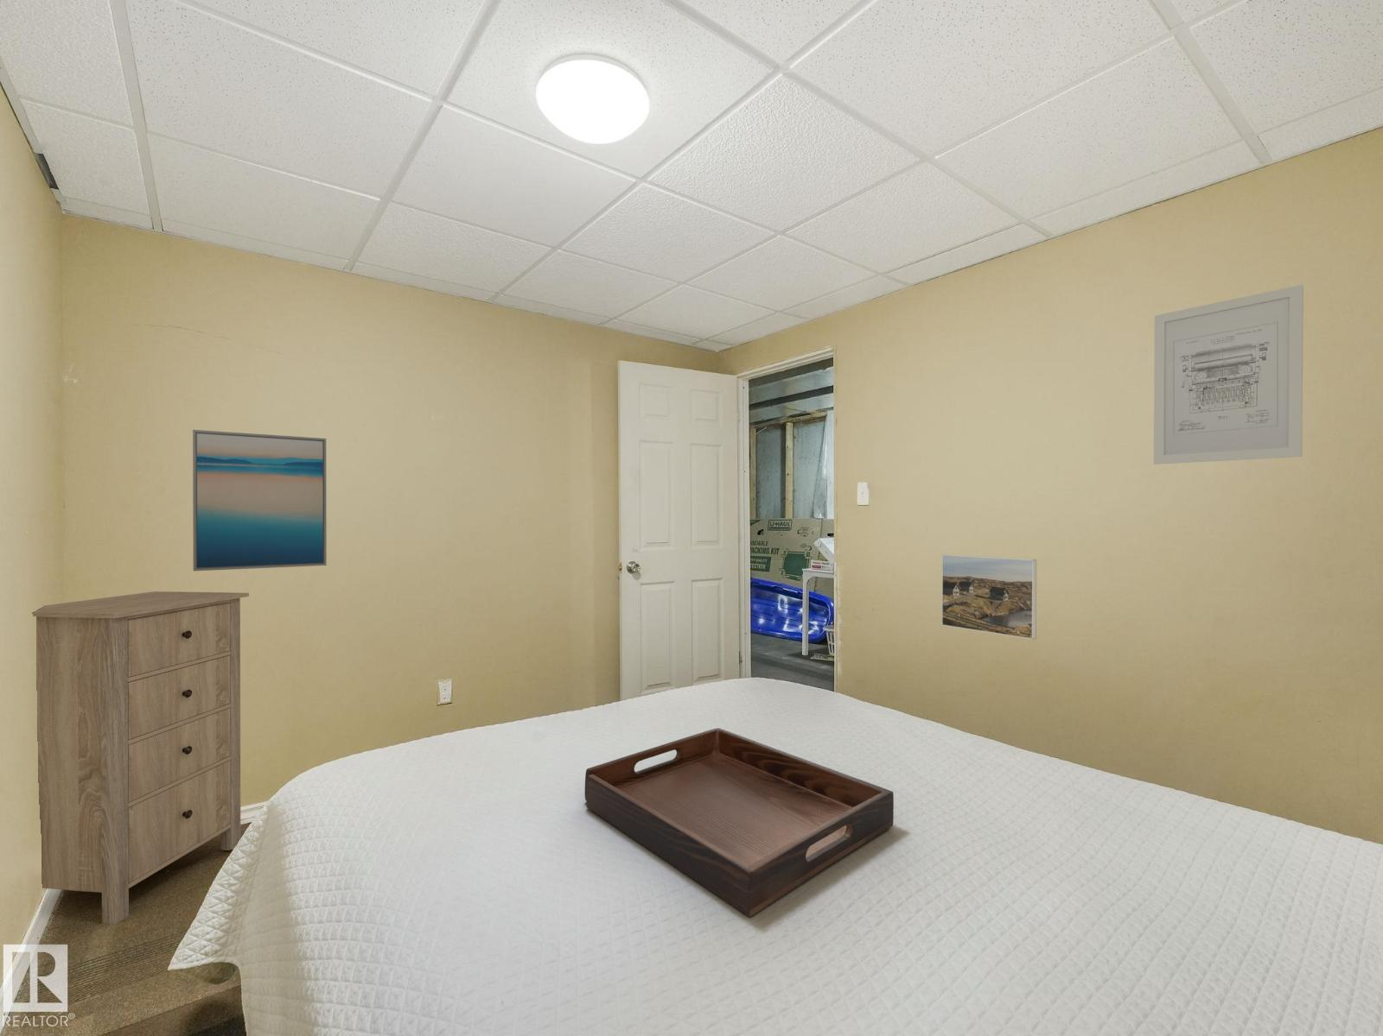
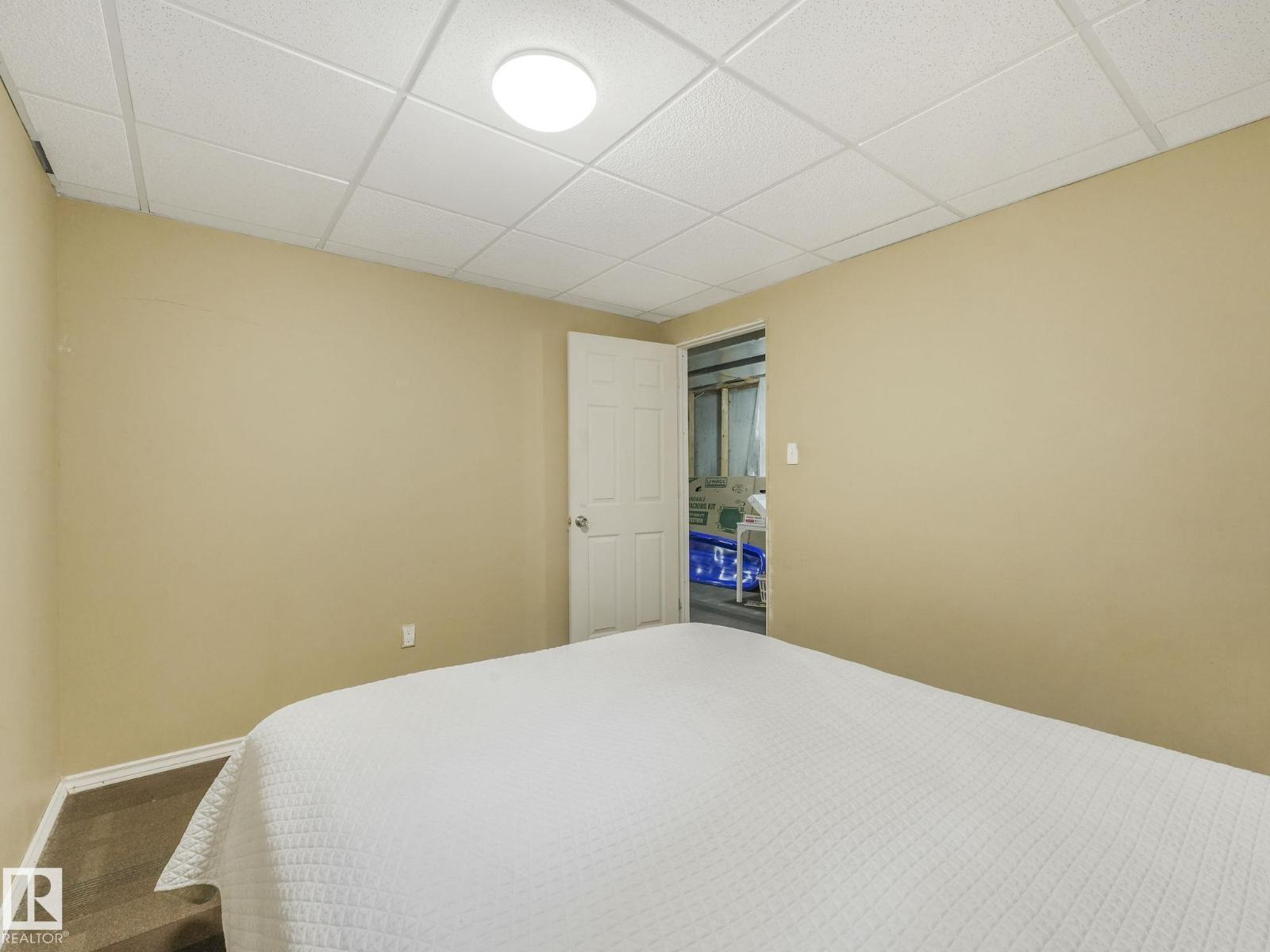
- serving tray (730, 797)
- storage cabinet (137, 739)
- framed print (987, 594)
- wall art (1223, 381)
- wall art (262, 501)
